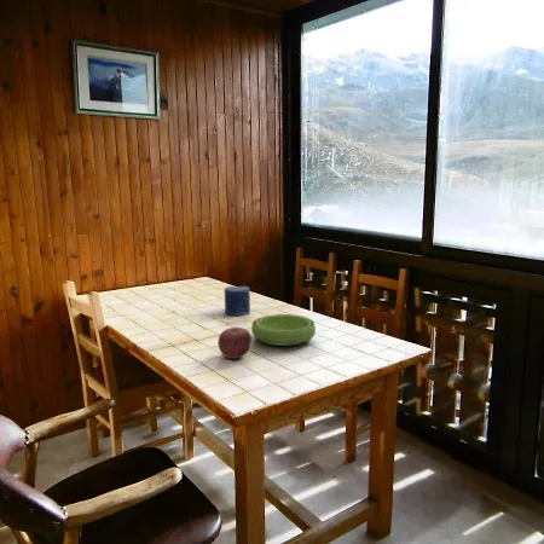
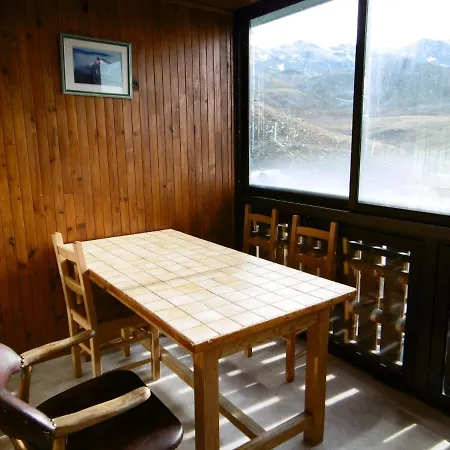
- bowl (283, 330)
- candle (237, 300)
- apple (235, 342)
